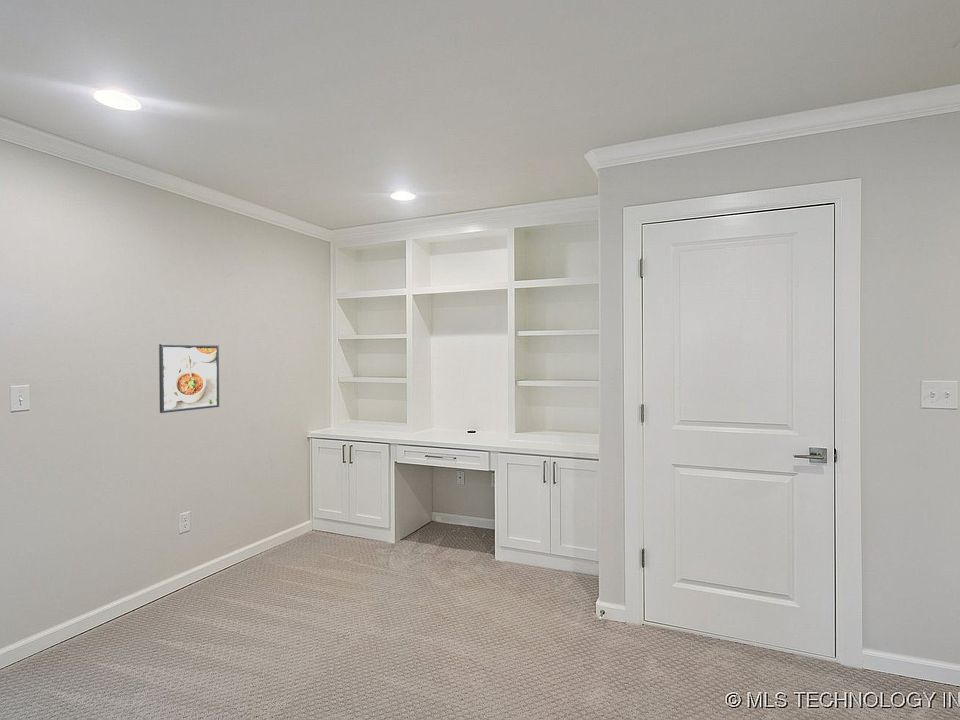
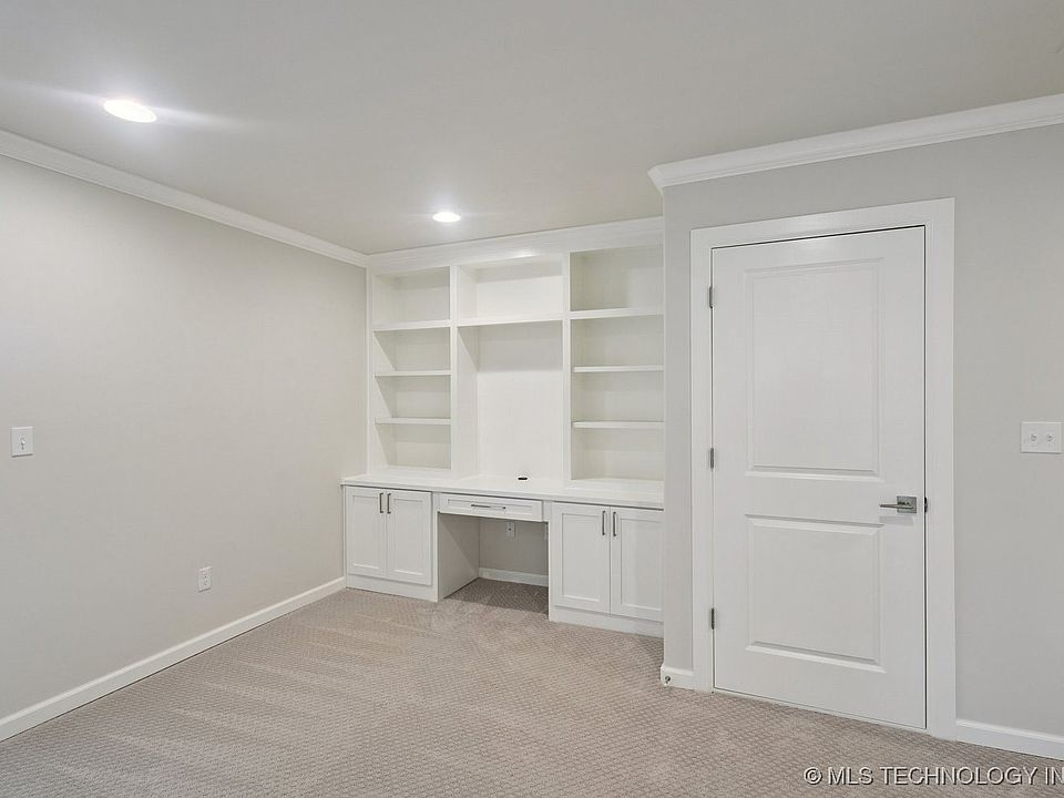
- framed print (190, 377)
